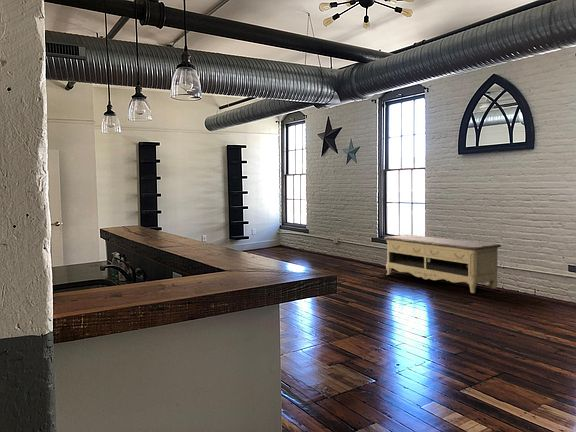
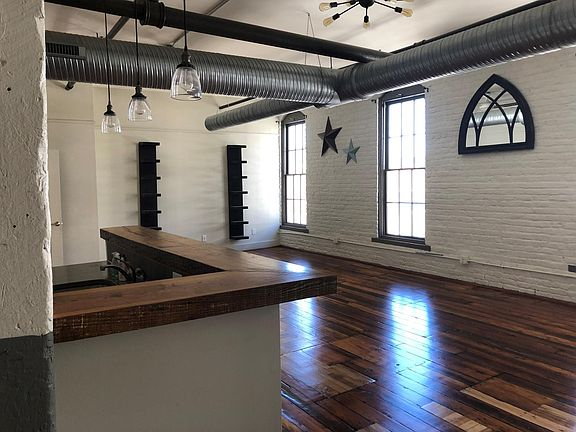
- media console (436, 260)
